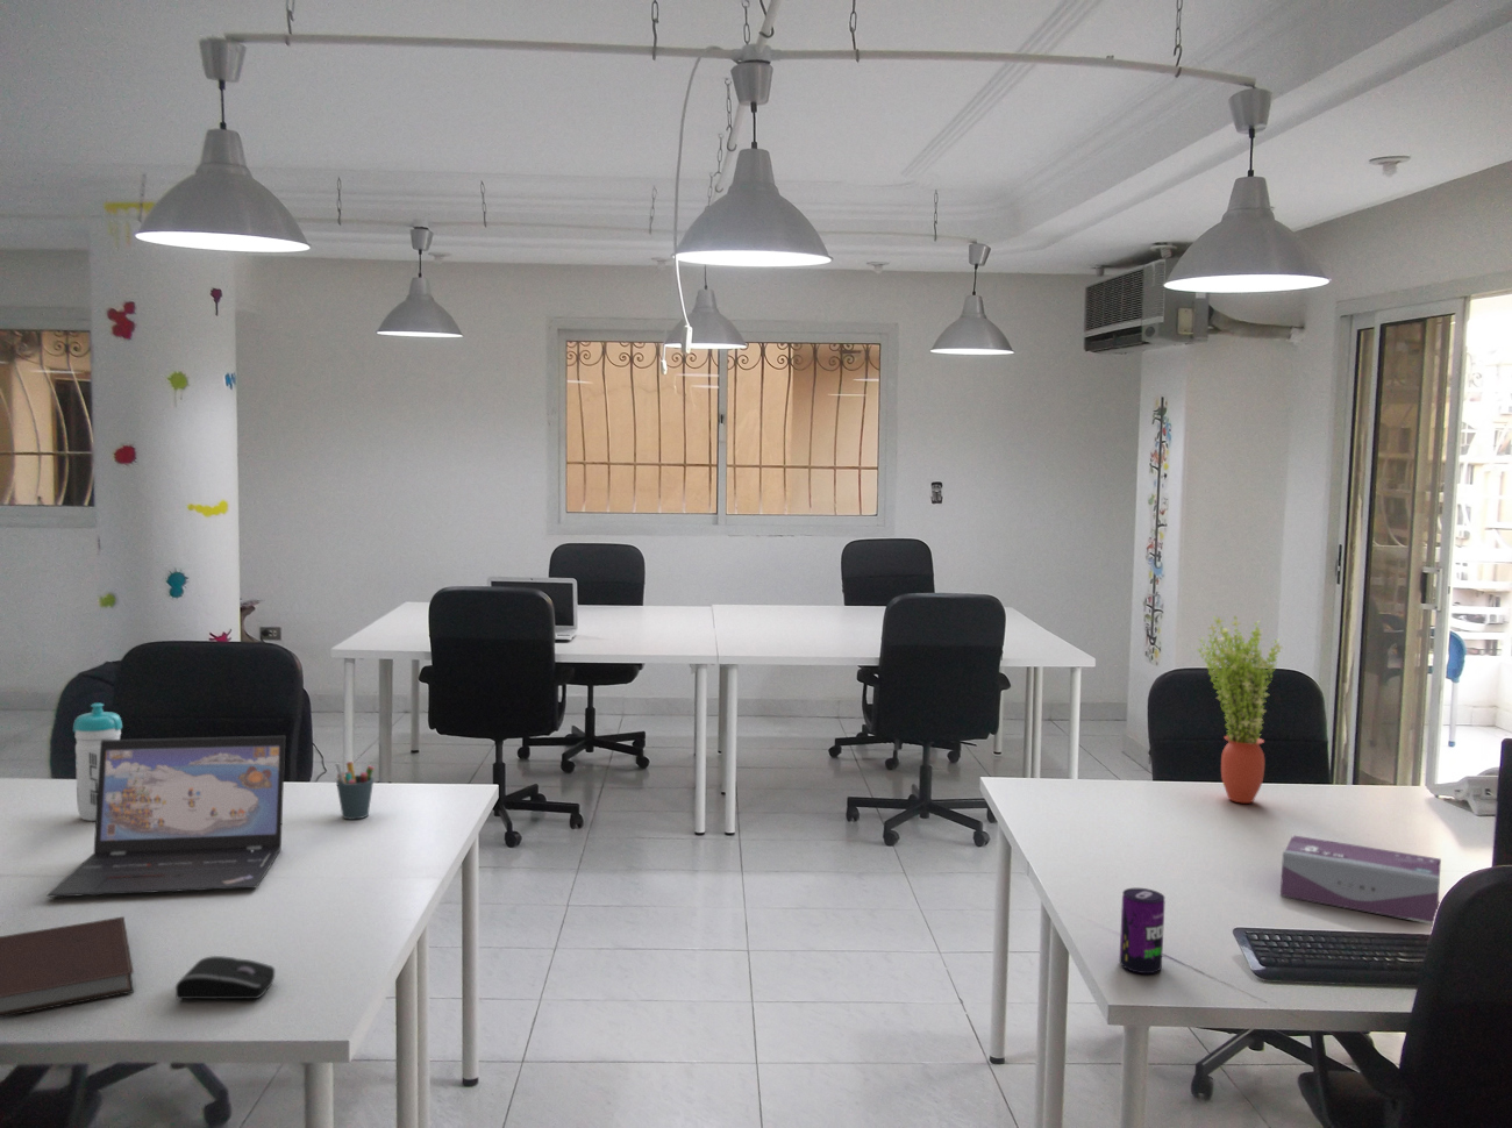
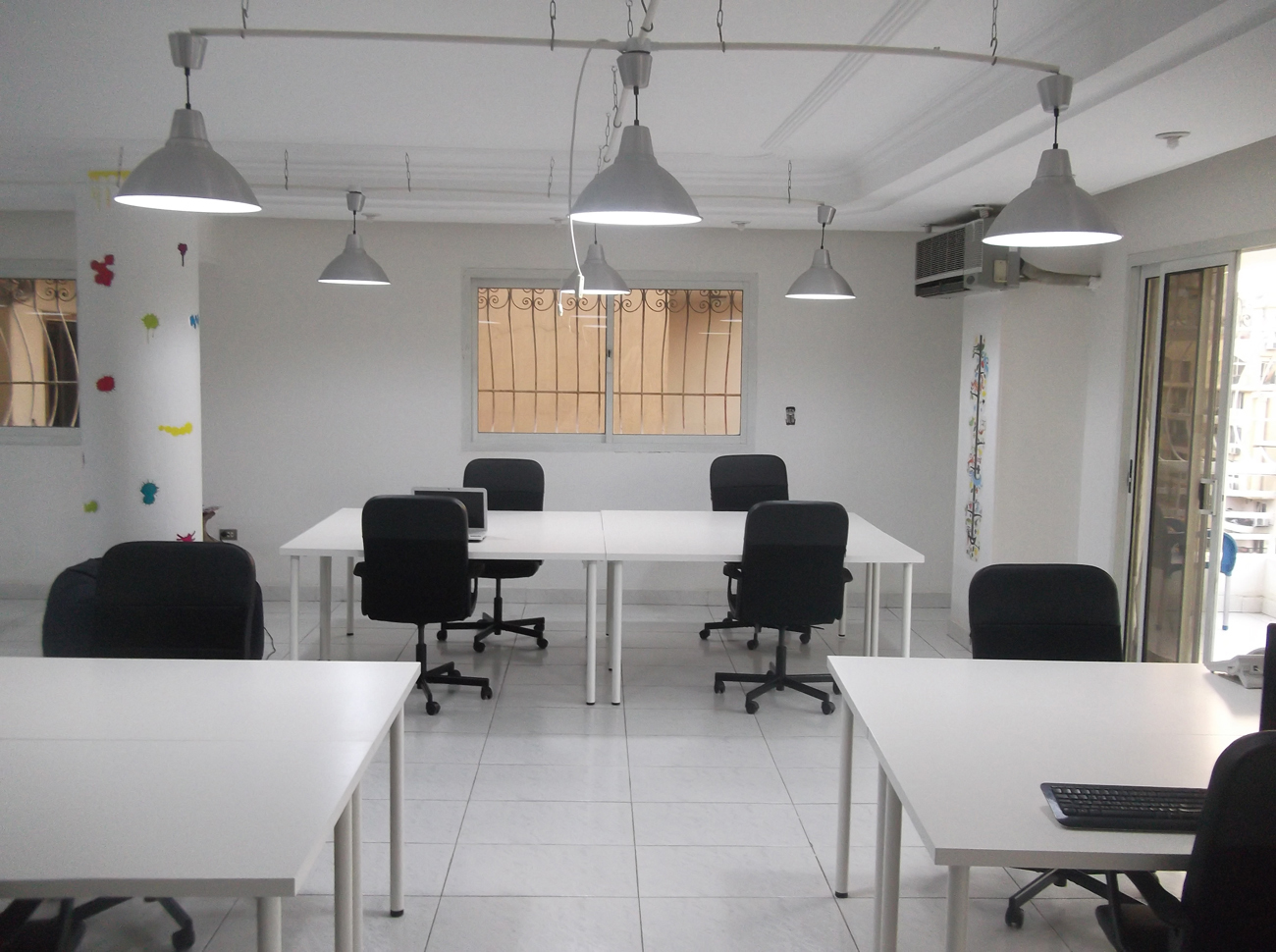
- water bottle (98, 760)
- notebook (53, 966)
- tissue box (1359, 876)
- beverage can (1141, 929)
- potted plant (1235, 710)
- laptop (174, 812)
- computer mouse (226, 978)
- pen holder (354, 787)
